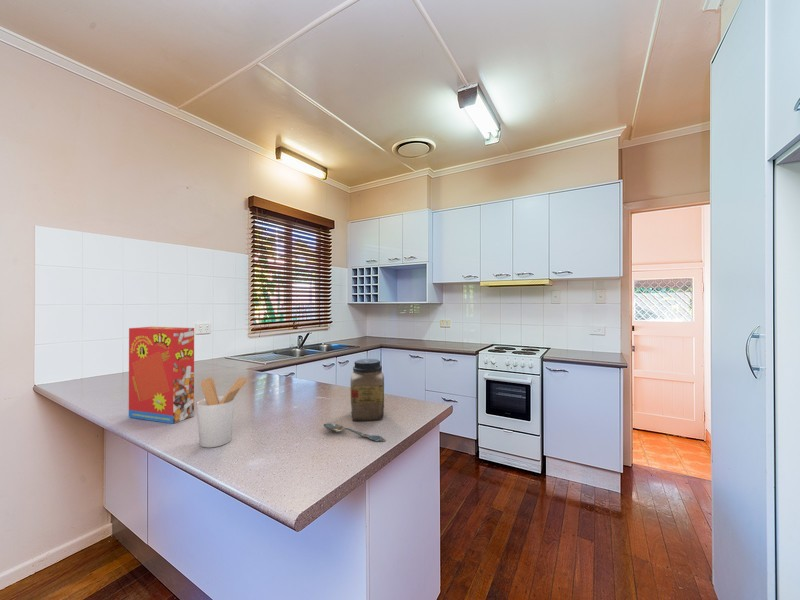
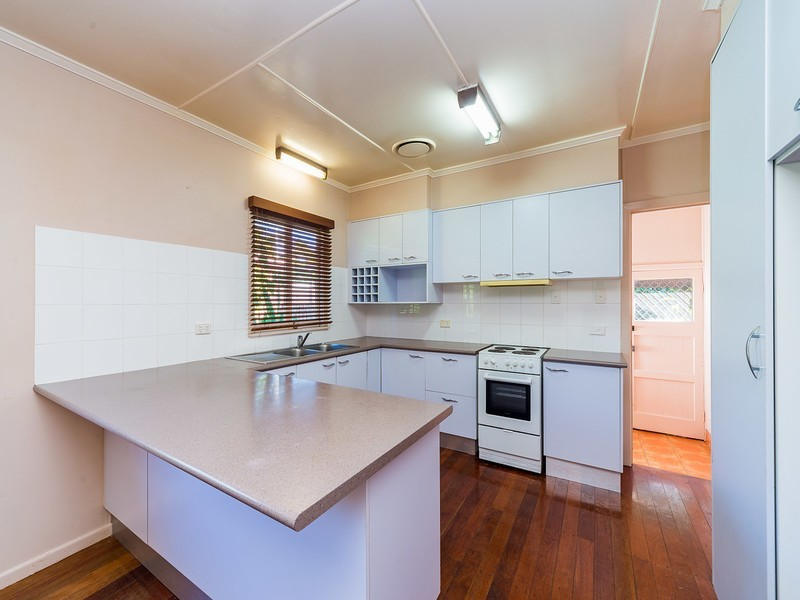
- spoon (353, 431)
- cereal box (161, 372)
- jar (367, 387)
- utensil holder (224, 408)
